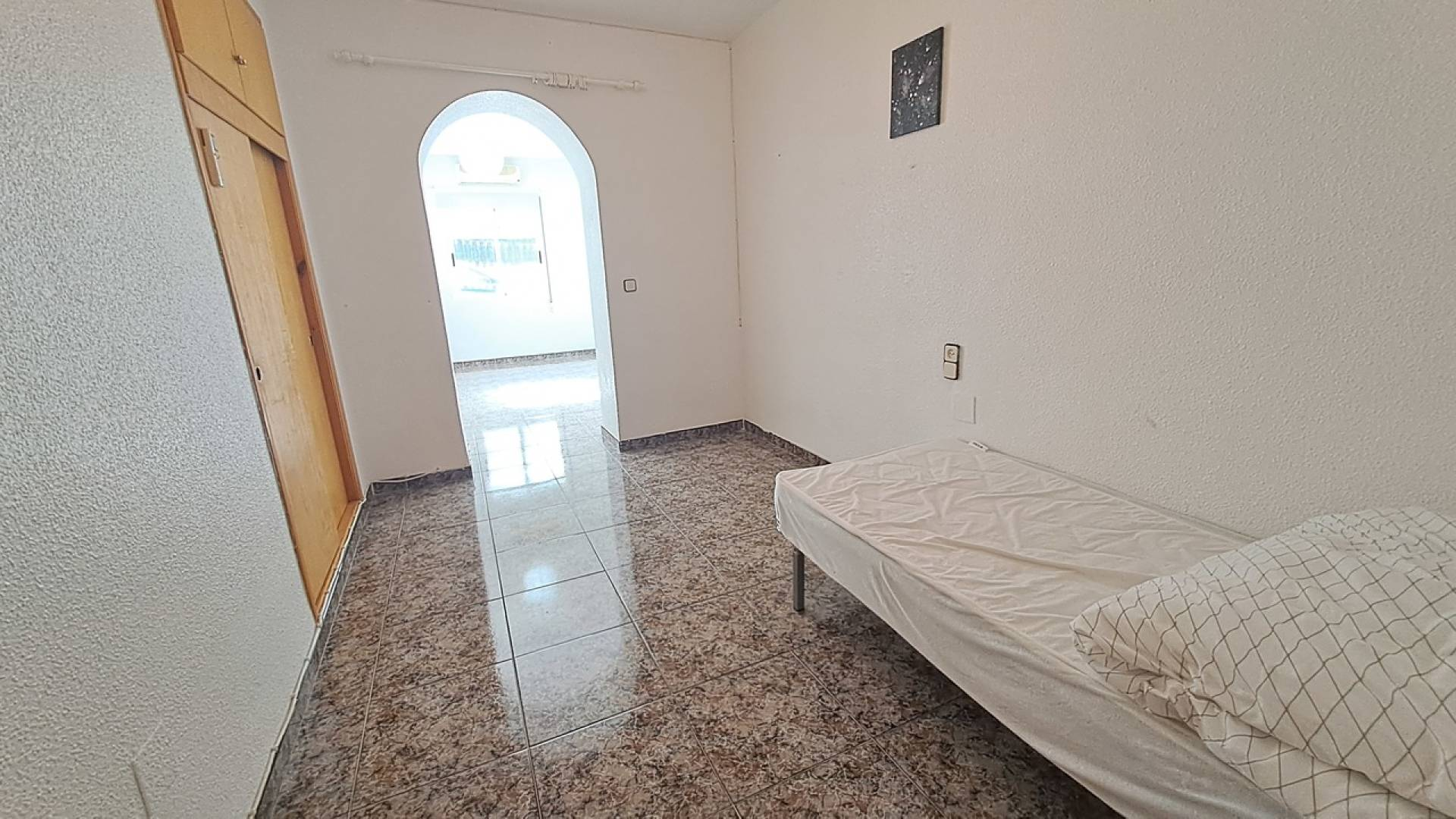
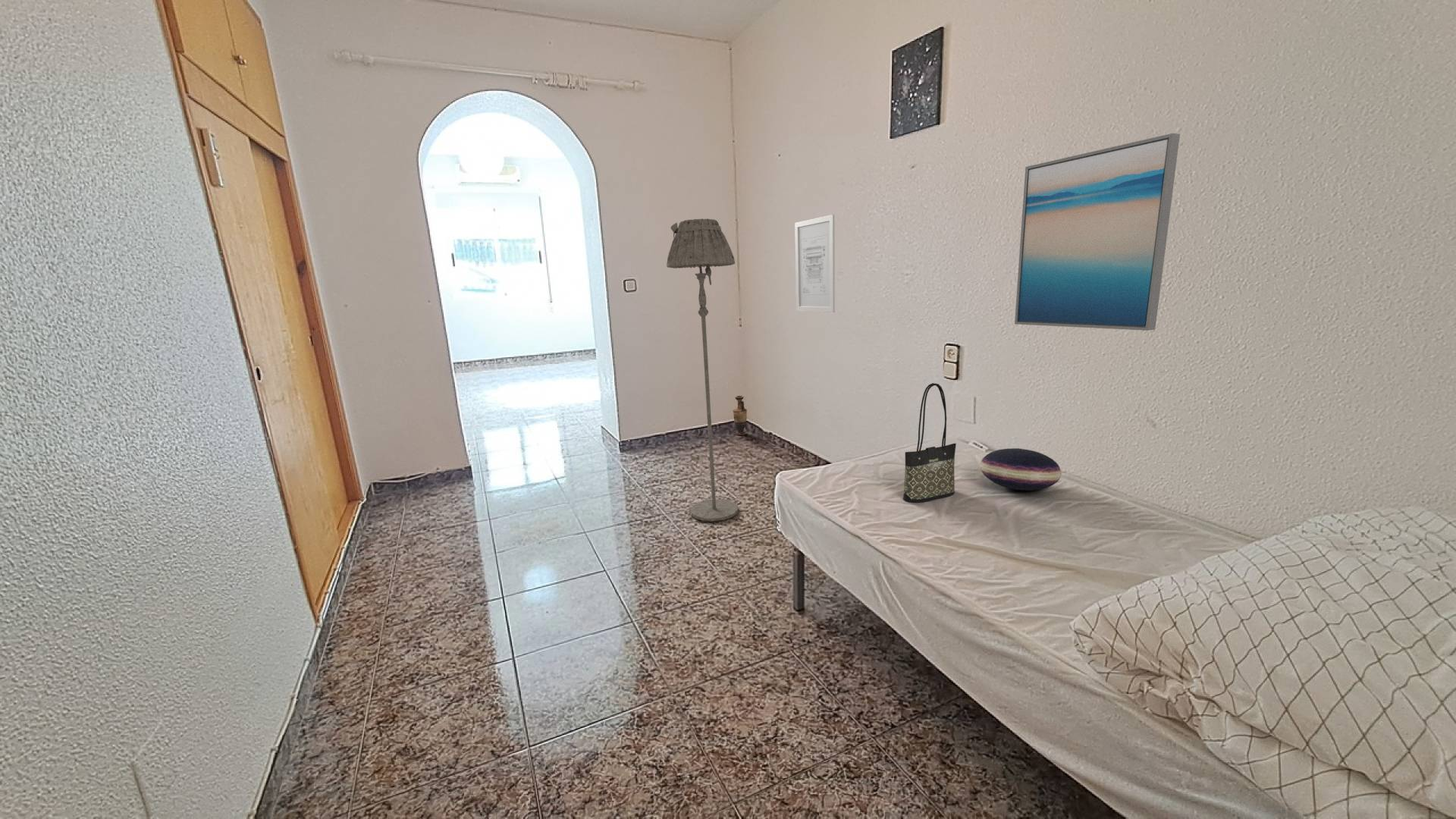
+ wall art (1085, 242)
+ floor lamp (707, 375)
+ tote bag (931, 447)
+ wall art (814, 266)
+ vase (739, 415)
+ cushion (1019, 469)
